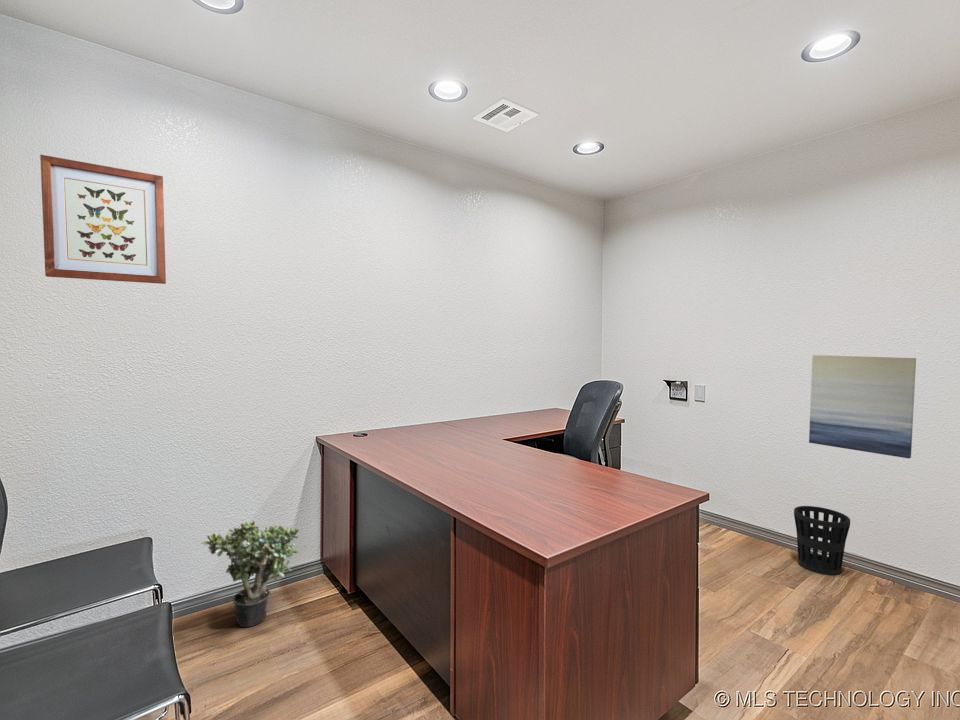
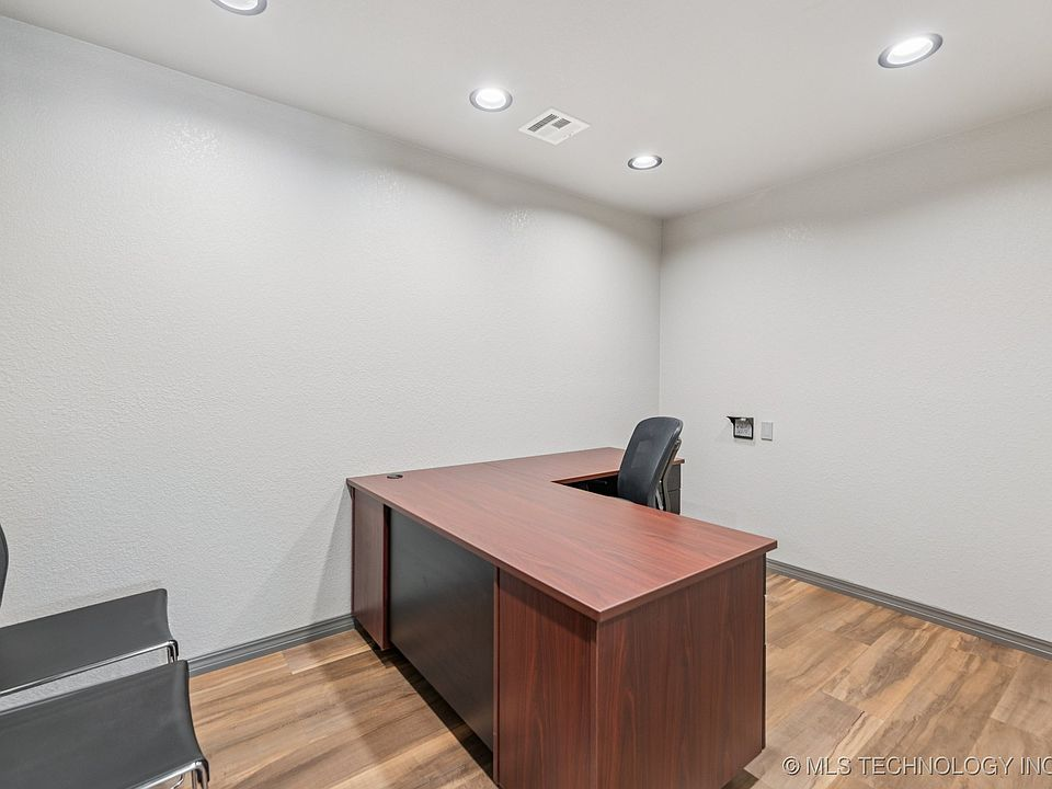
- wall art (858, 403)
- wastebasket (820, 541)
- wall art (107, 224)
- potted plant (254, 571)
